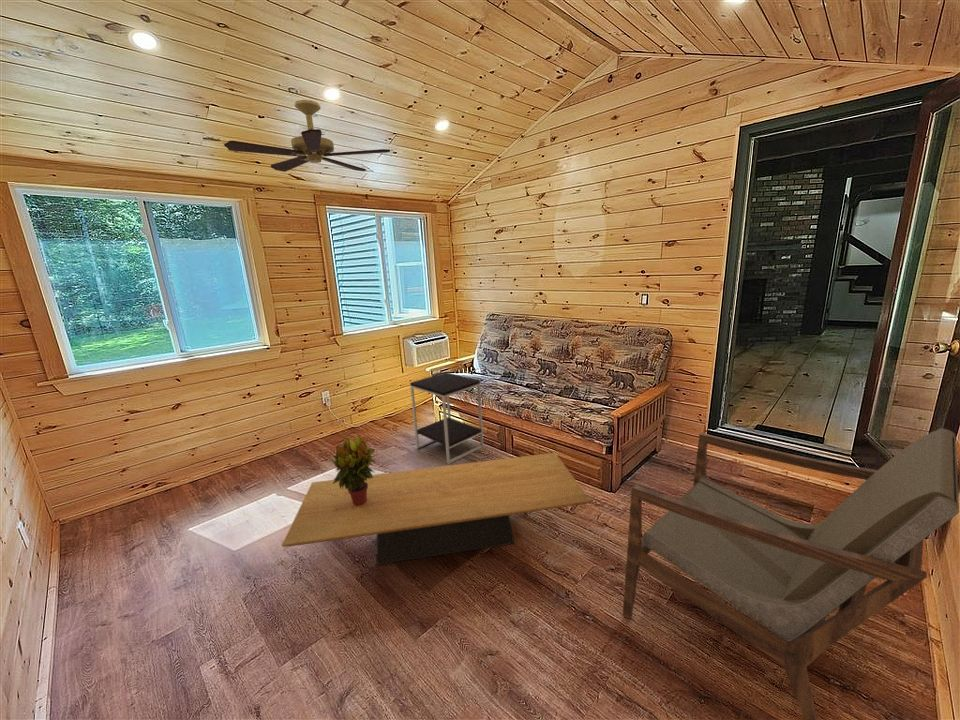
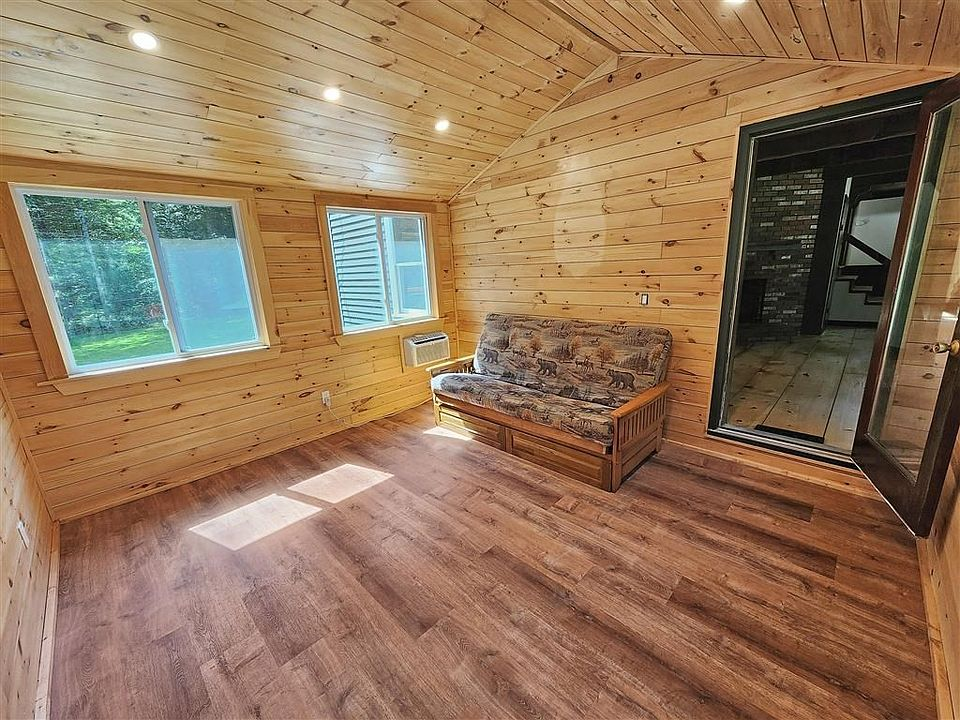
- armchair (769, 531)
- coffee table (443, 515)
- side table (446, 415)
- ceiling fan (309, 131)
- potted plant (356, 469)
